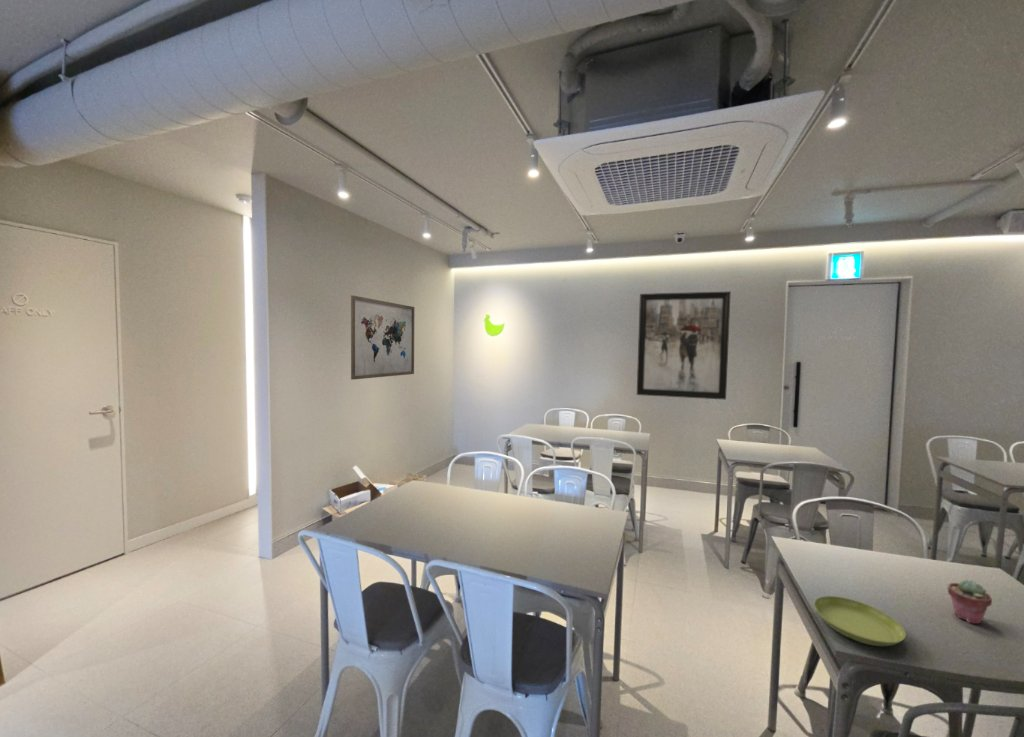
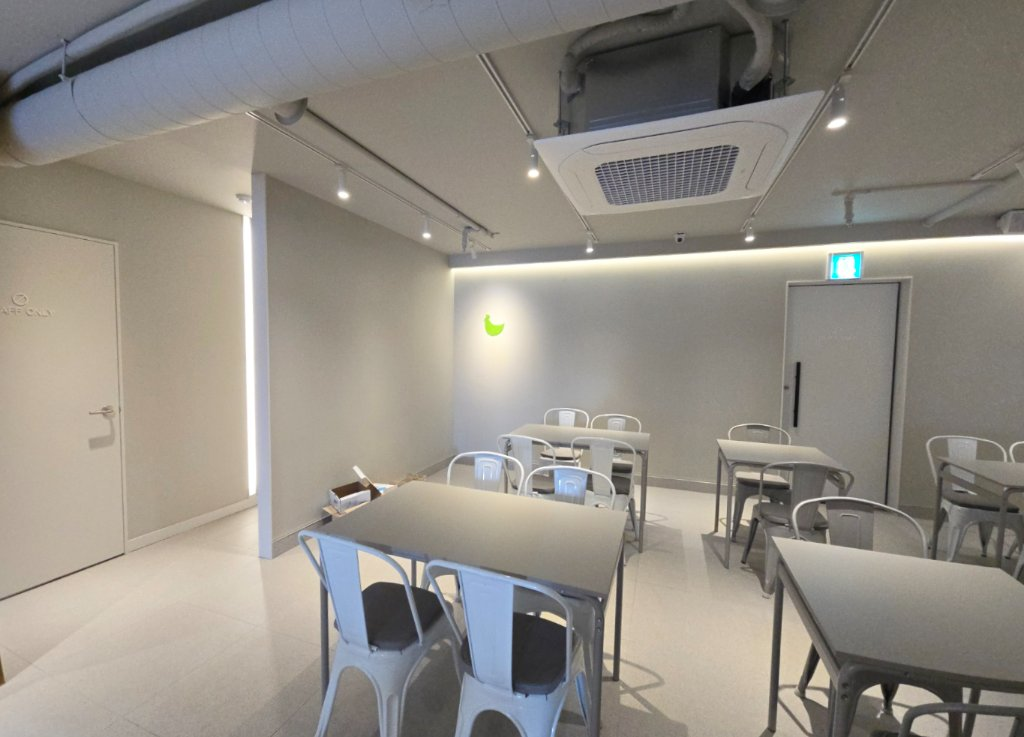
- wall art (386, 339)
- saucer (856, 621)
- potted succulent (968, 598)
- wall art (681, 345)
